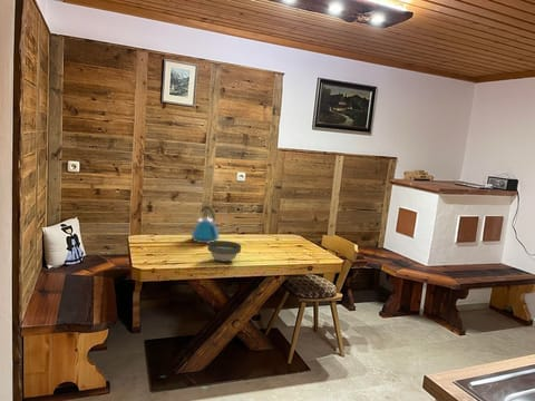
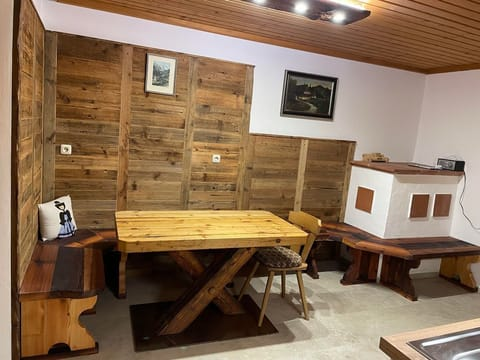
- bowl (224, 252)
- kettle (206, 223)
